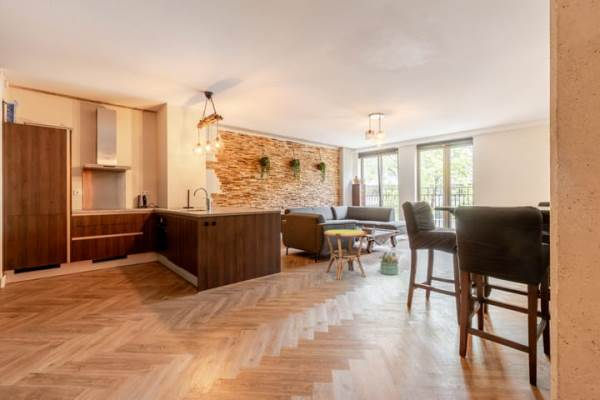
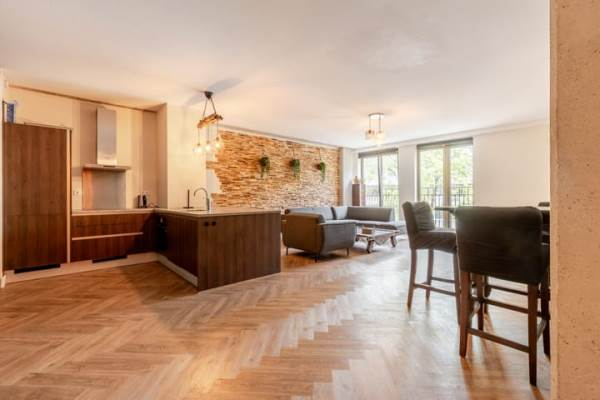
- side table (345, 252)
- decorative plant (388, 262)
